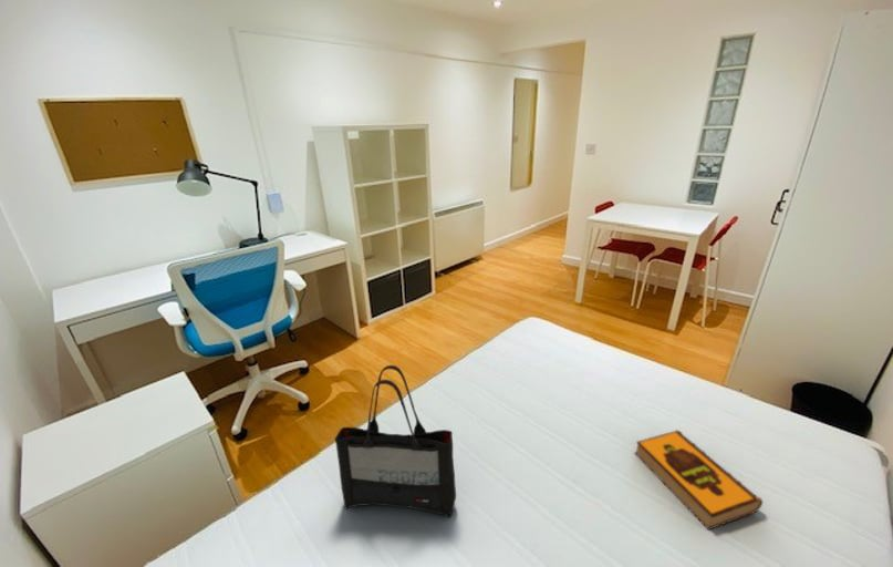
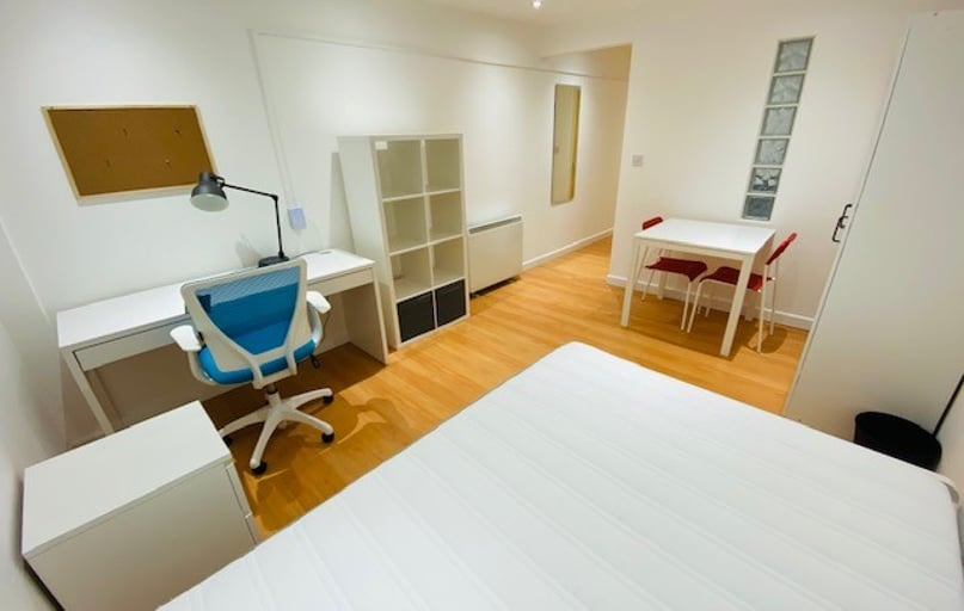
- tote bag (394, 444)
- hardback book (693, 473)
